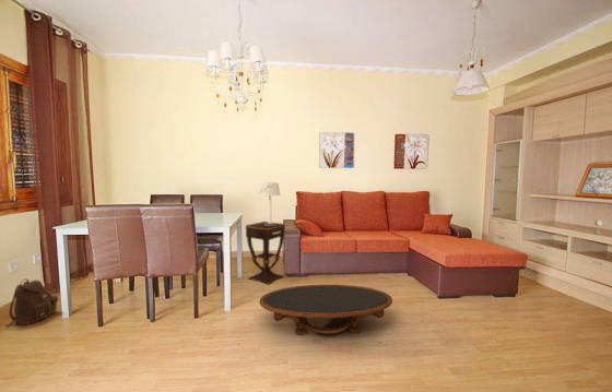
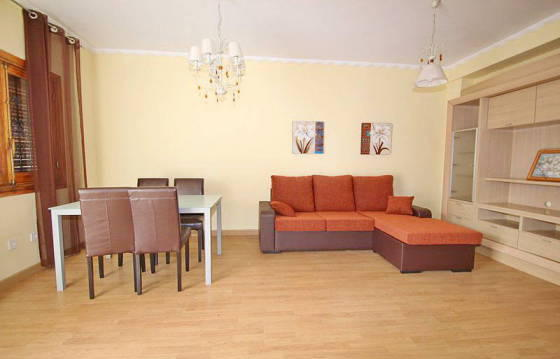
- backpack (33, 298)
- side table (266, 251)
- coffee table (326, 310)
- table lamp (269, 203)
